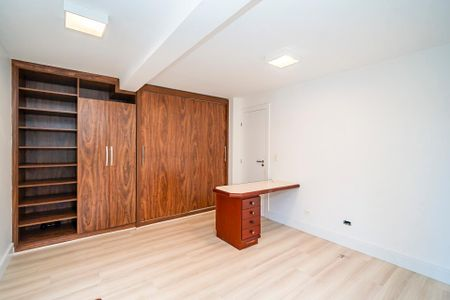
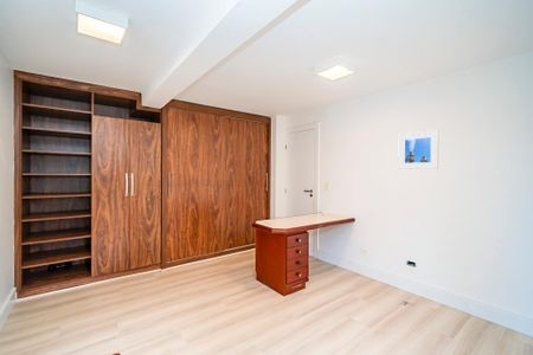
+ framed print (417, 150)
